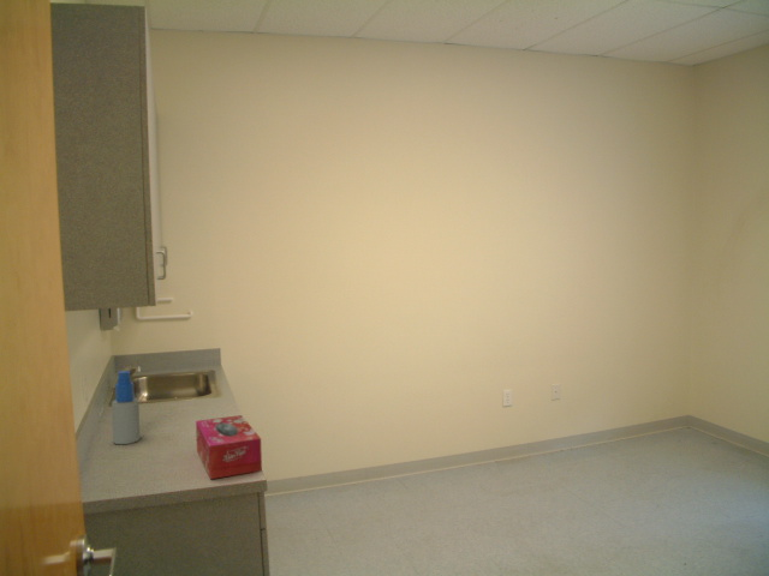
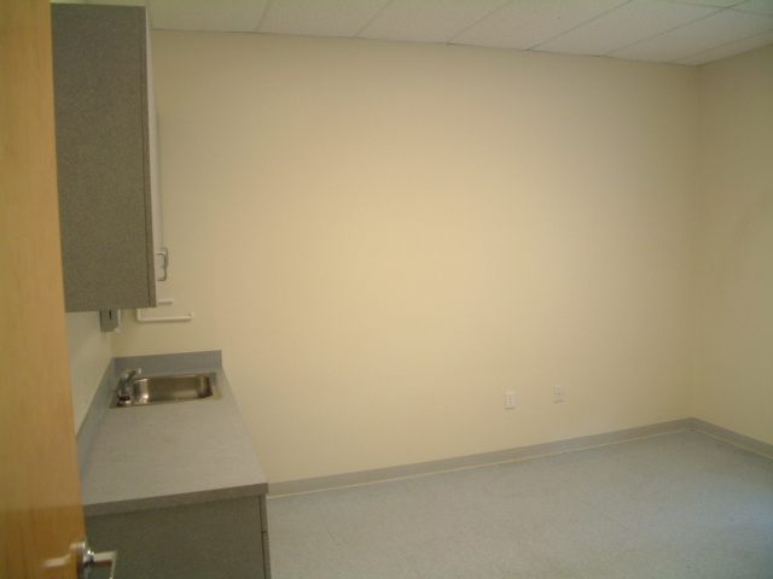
- tissue box (227, 444)
- spray bottle (125, 406)
